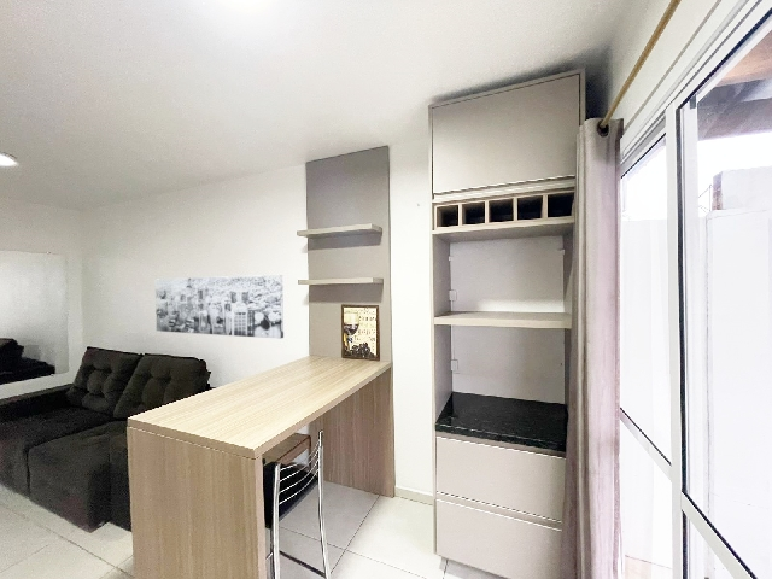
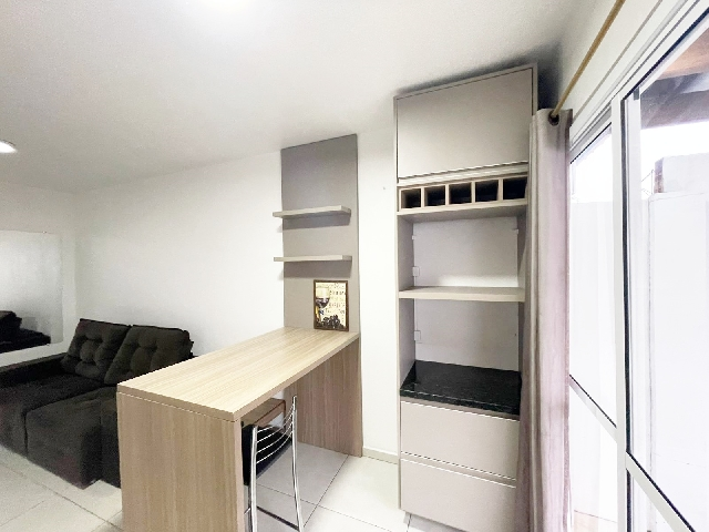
- wall art (212, 305)
